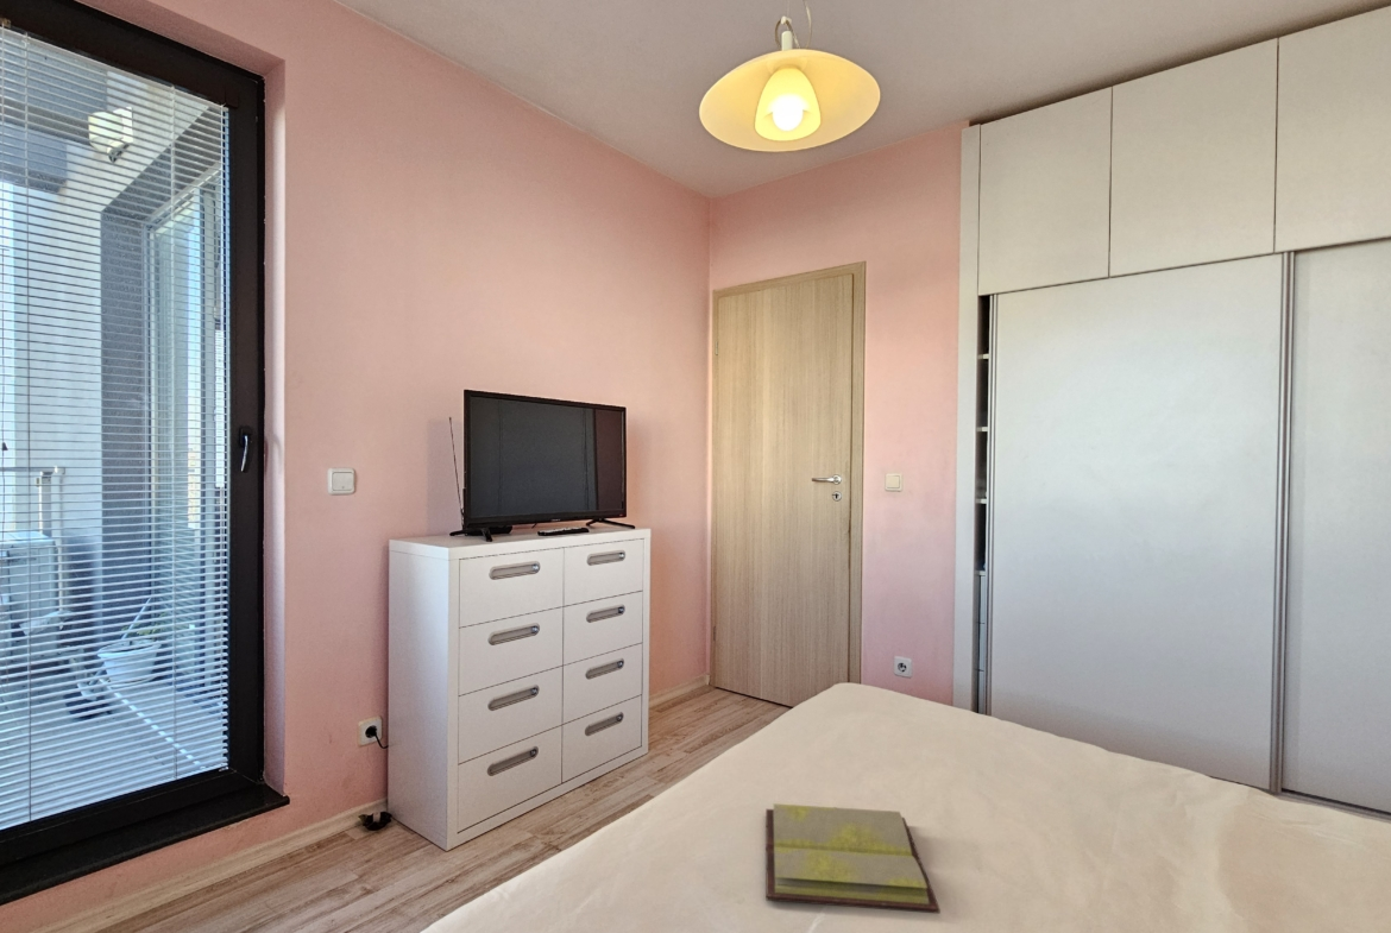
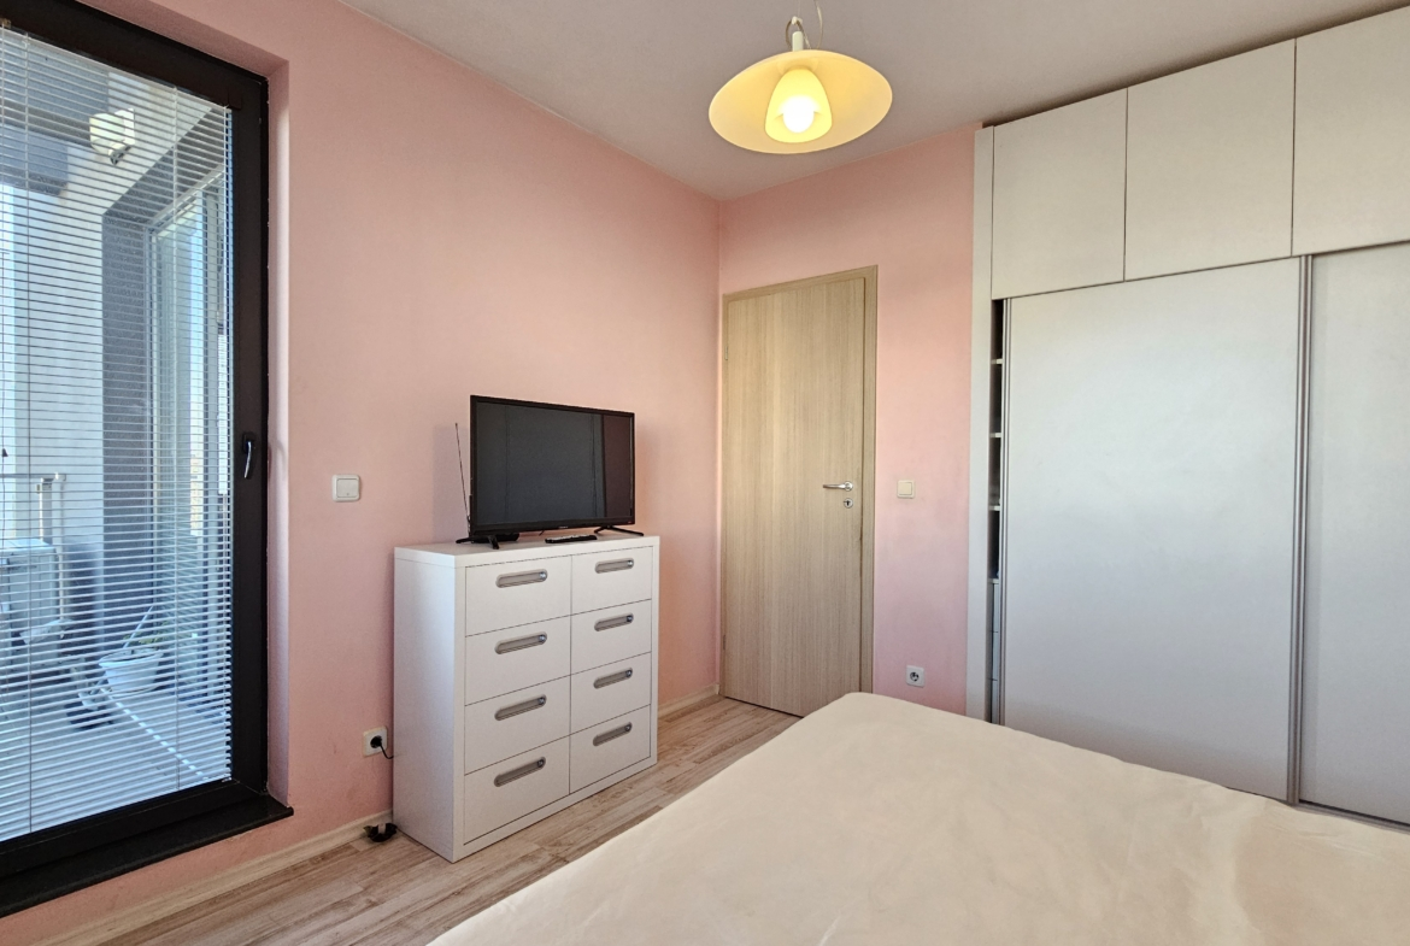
- diary (842, 849)
